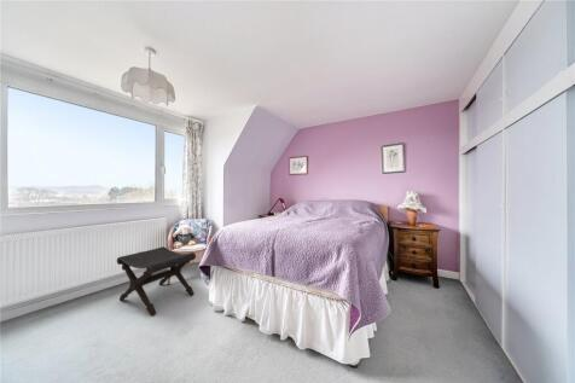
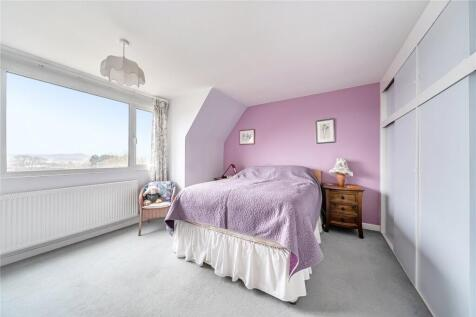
- footstool (157, 275)
